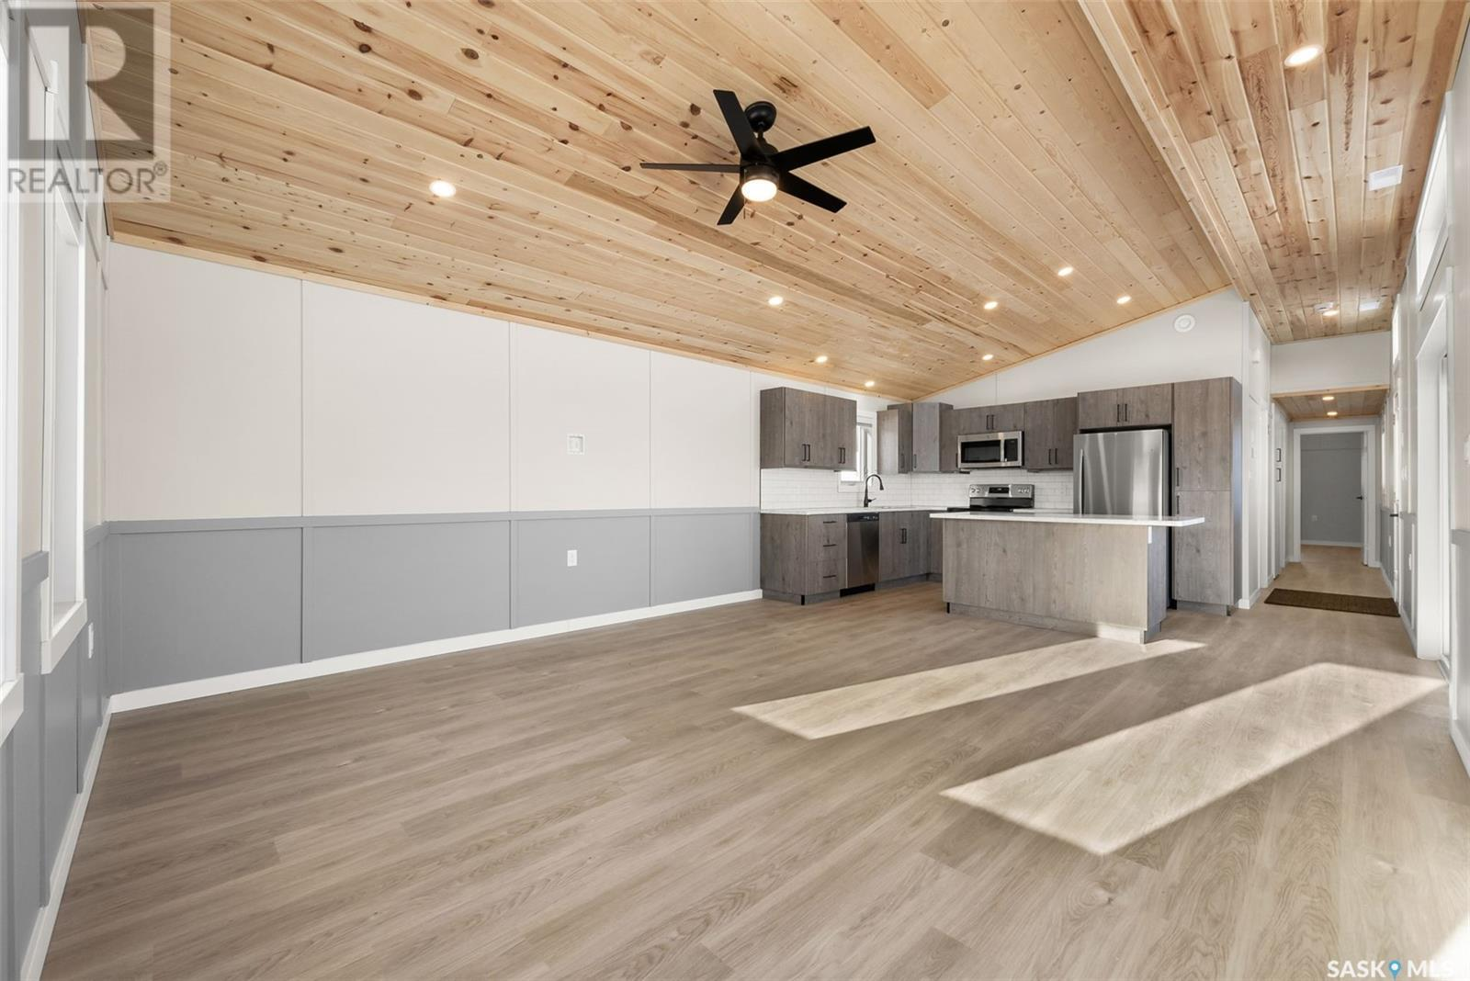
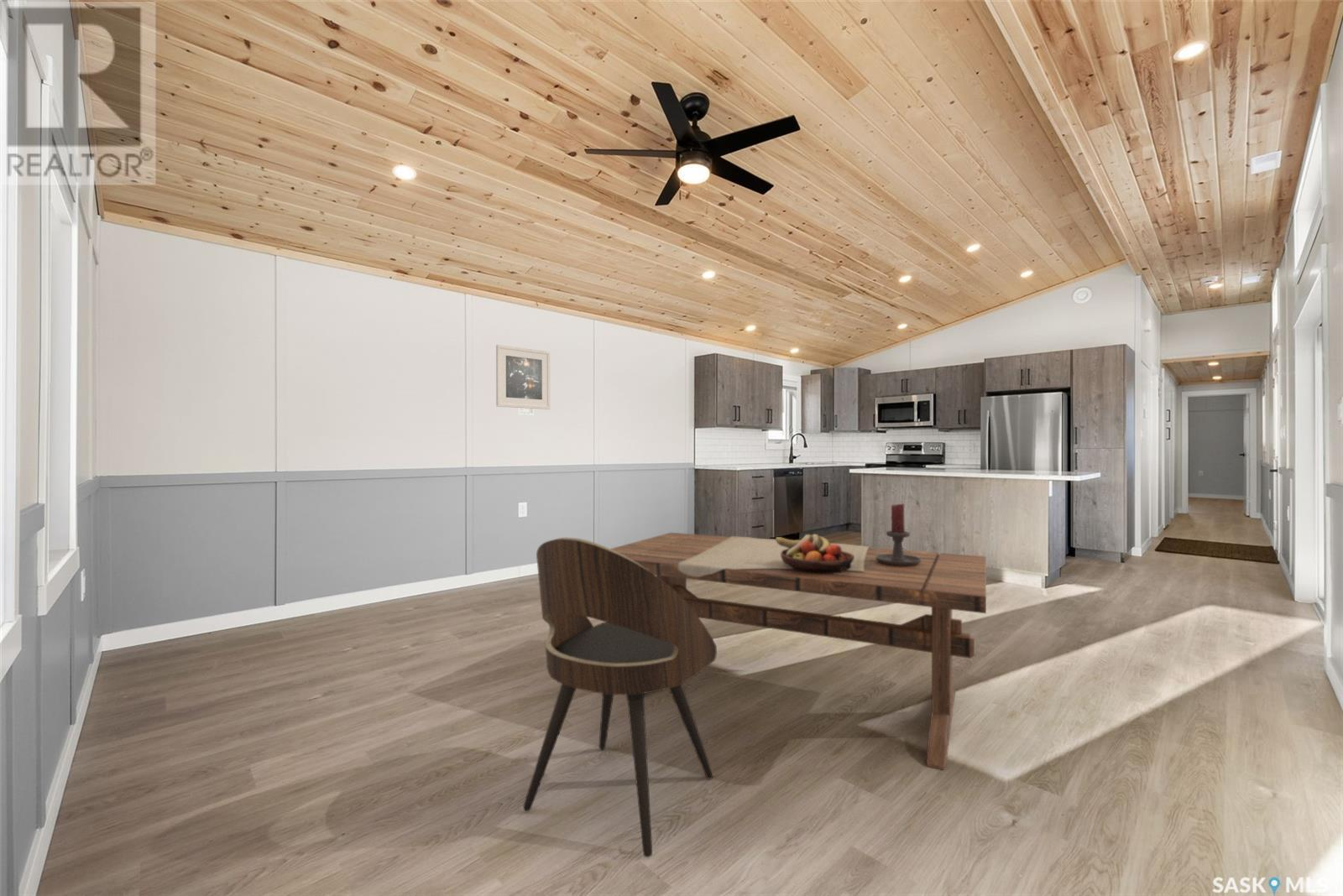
+ dining chair (622, 660)
+ fruit bowl (816, 550)
+ candle holder (897, 531)
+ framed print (524, 378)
+ dining table (785, 621)
